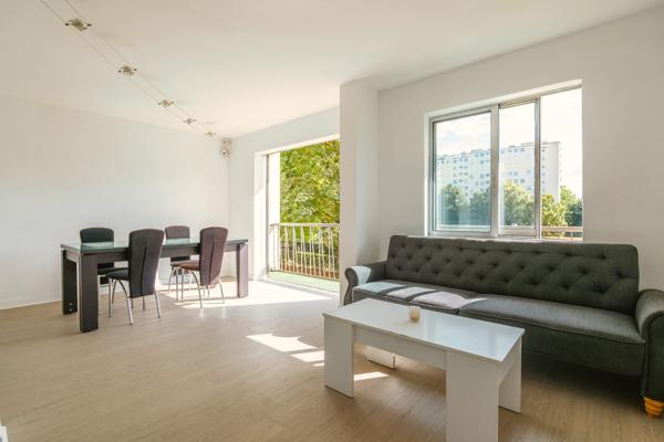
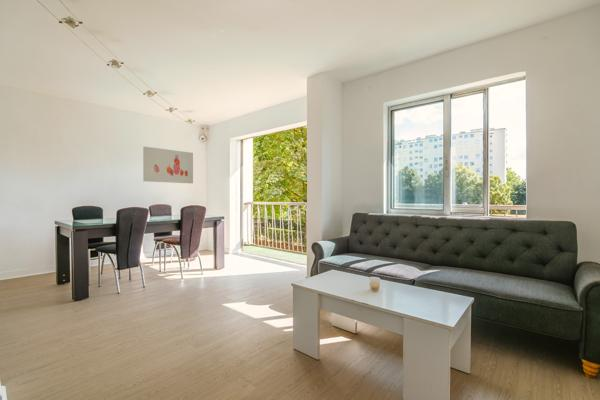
+ wall art (169, 166)
